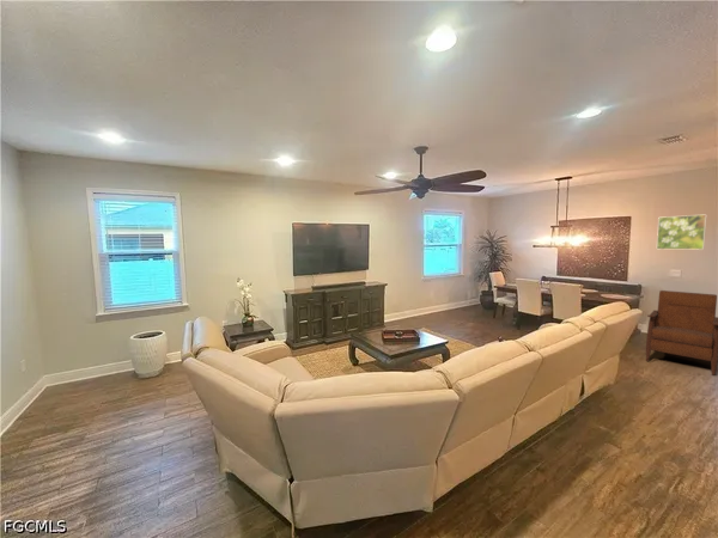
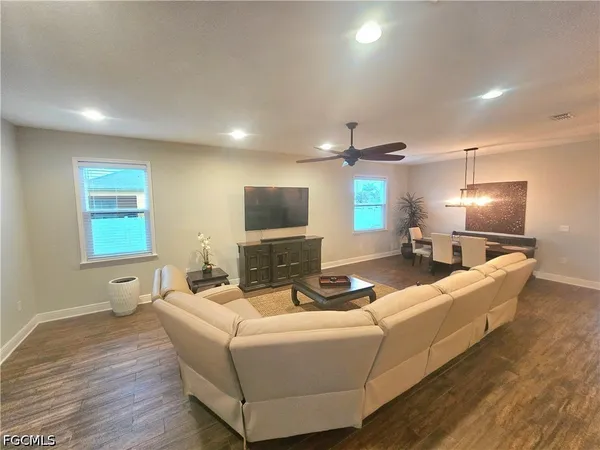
- armchair (682, 328)
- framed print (680, 232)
